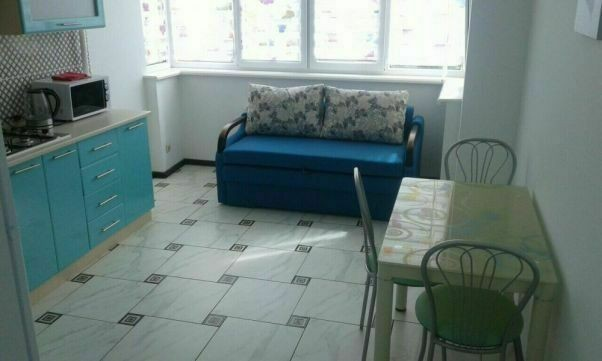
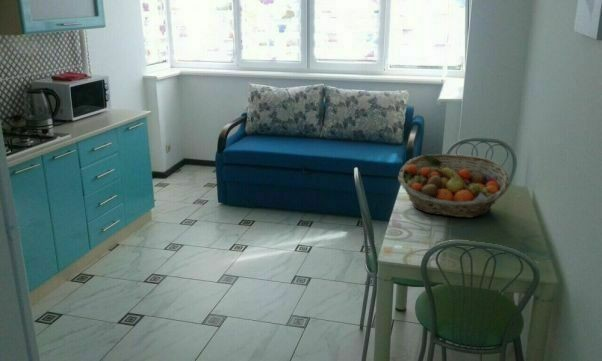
+ fruit basket (452, 184)
